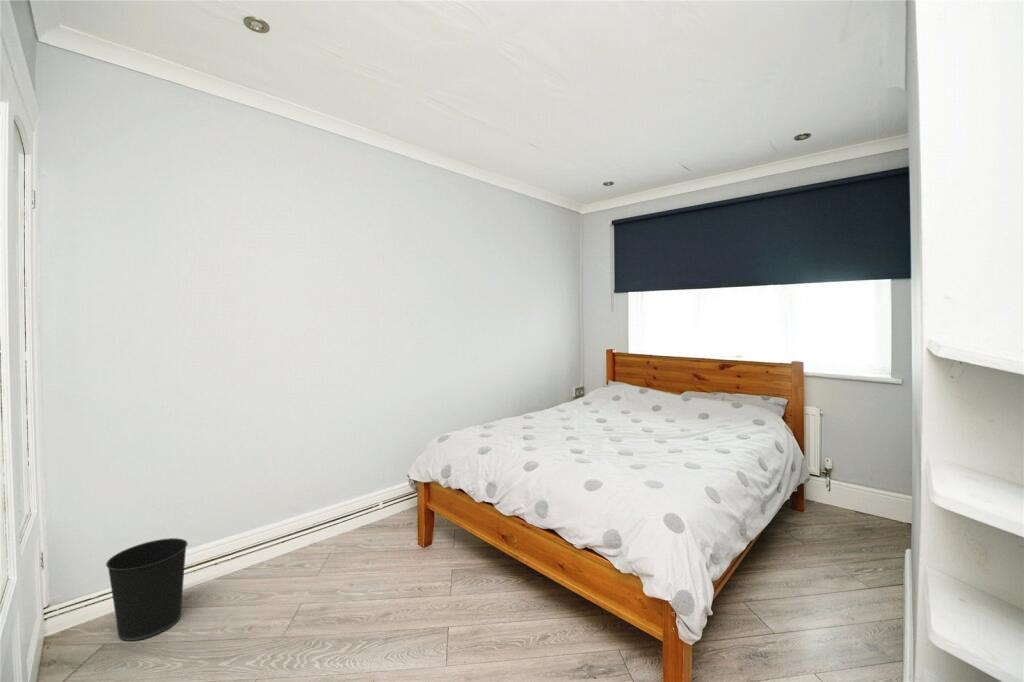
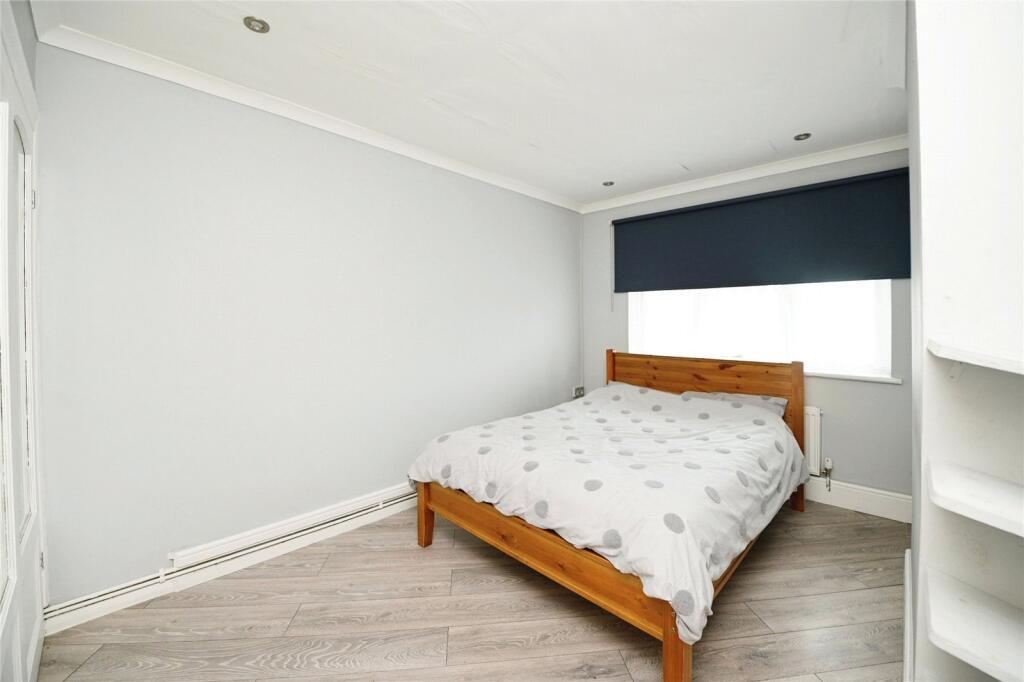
- wastebasket (149, 588)
